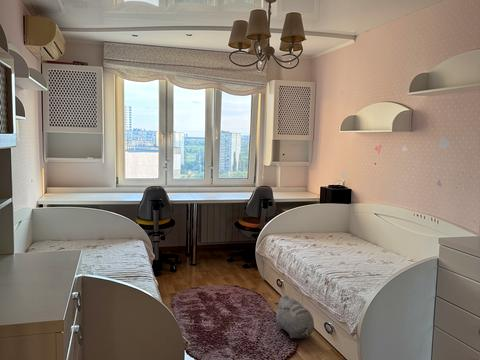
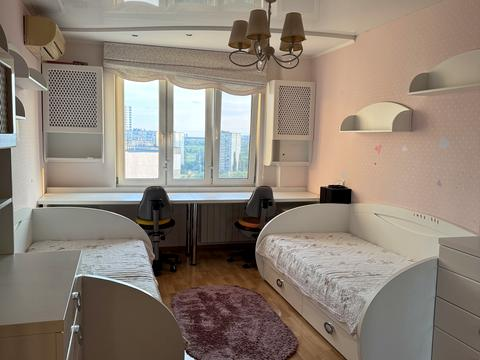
- plush toy (296, 317)
